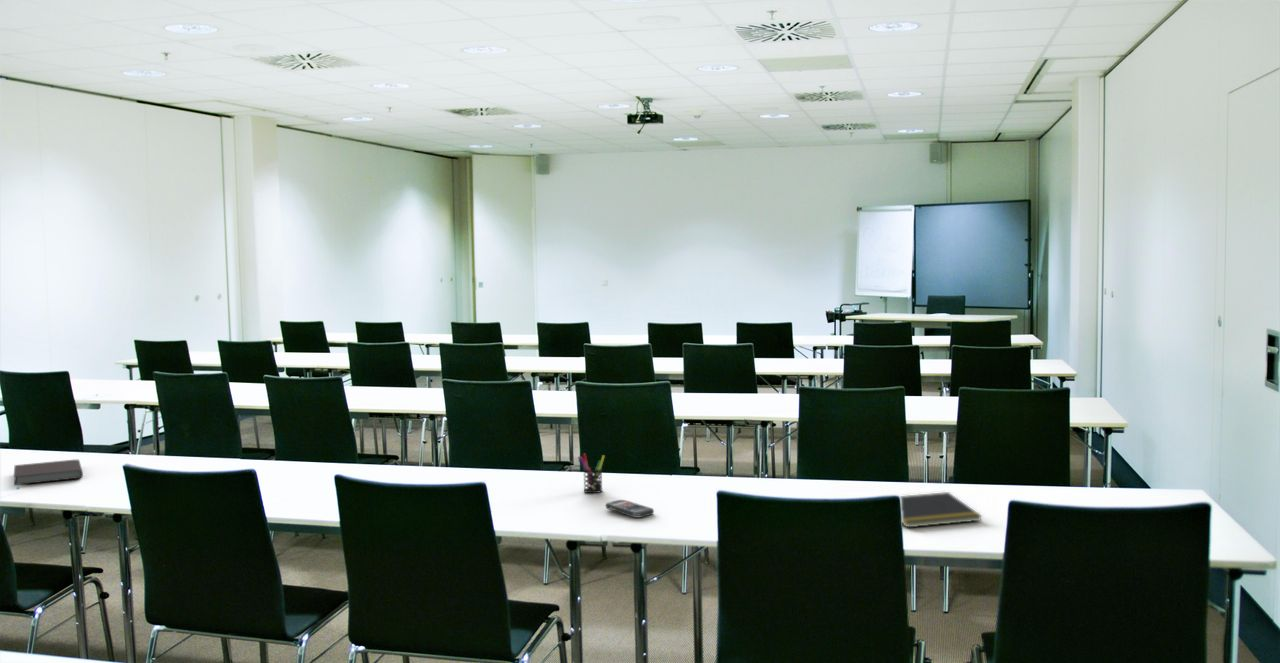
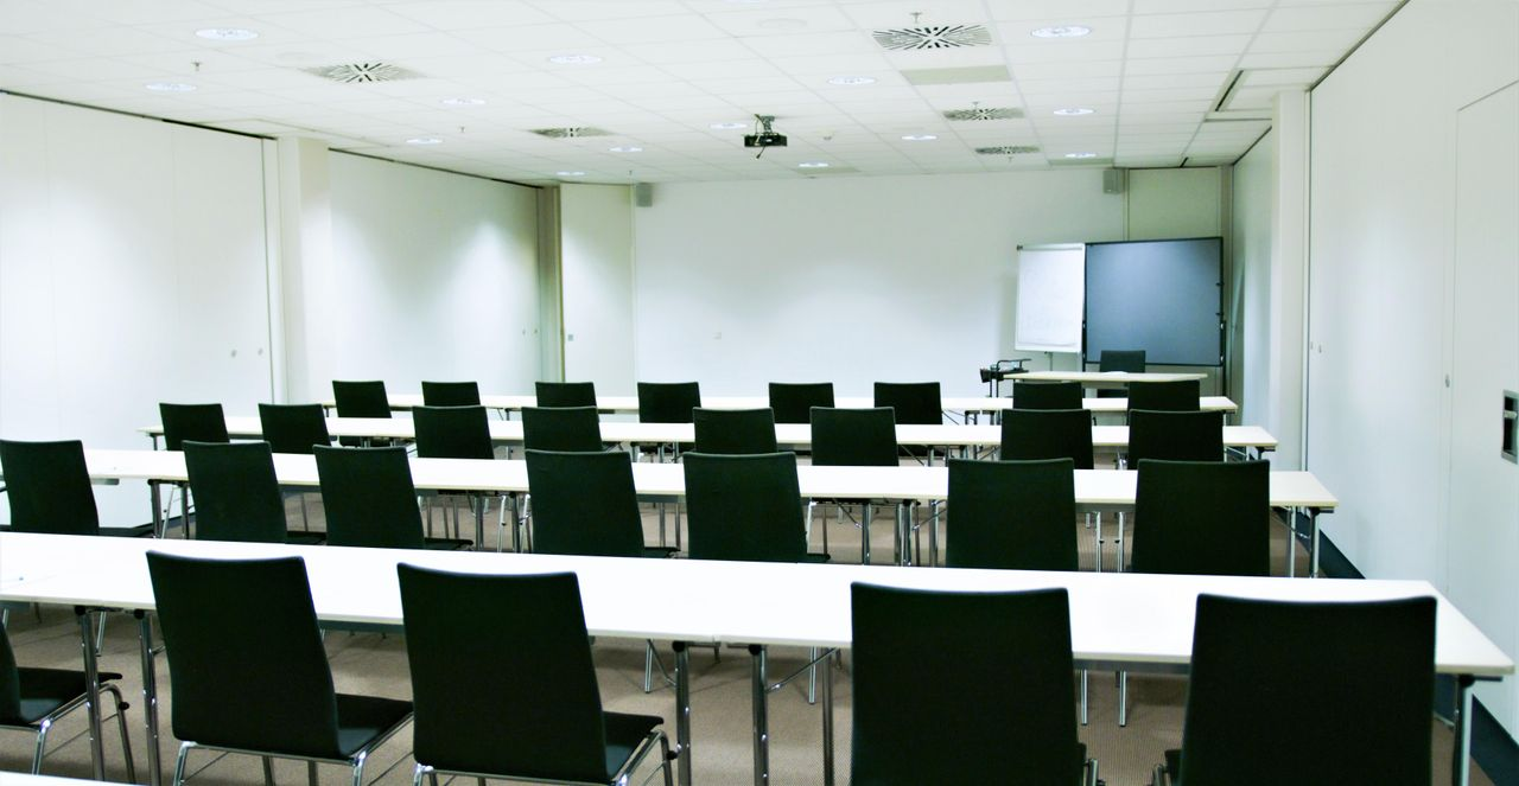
- notepad (928, 509)
- pen holder (593, 472)
- smartphone (629, 508)
- notebook (48, 471)
